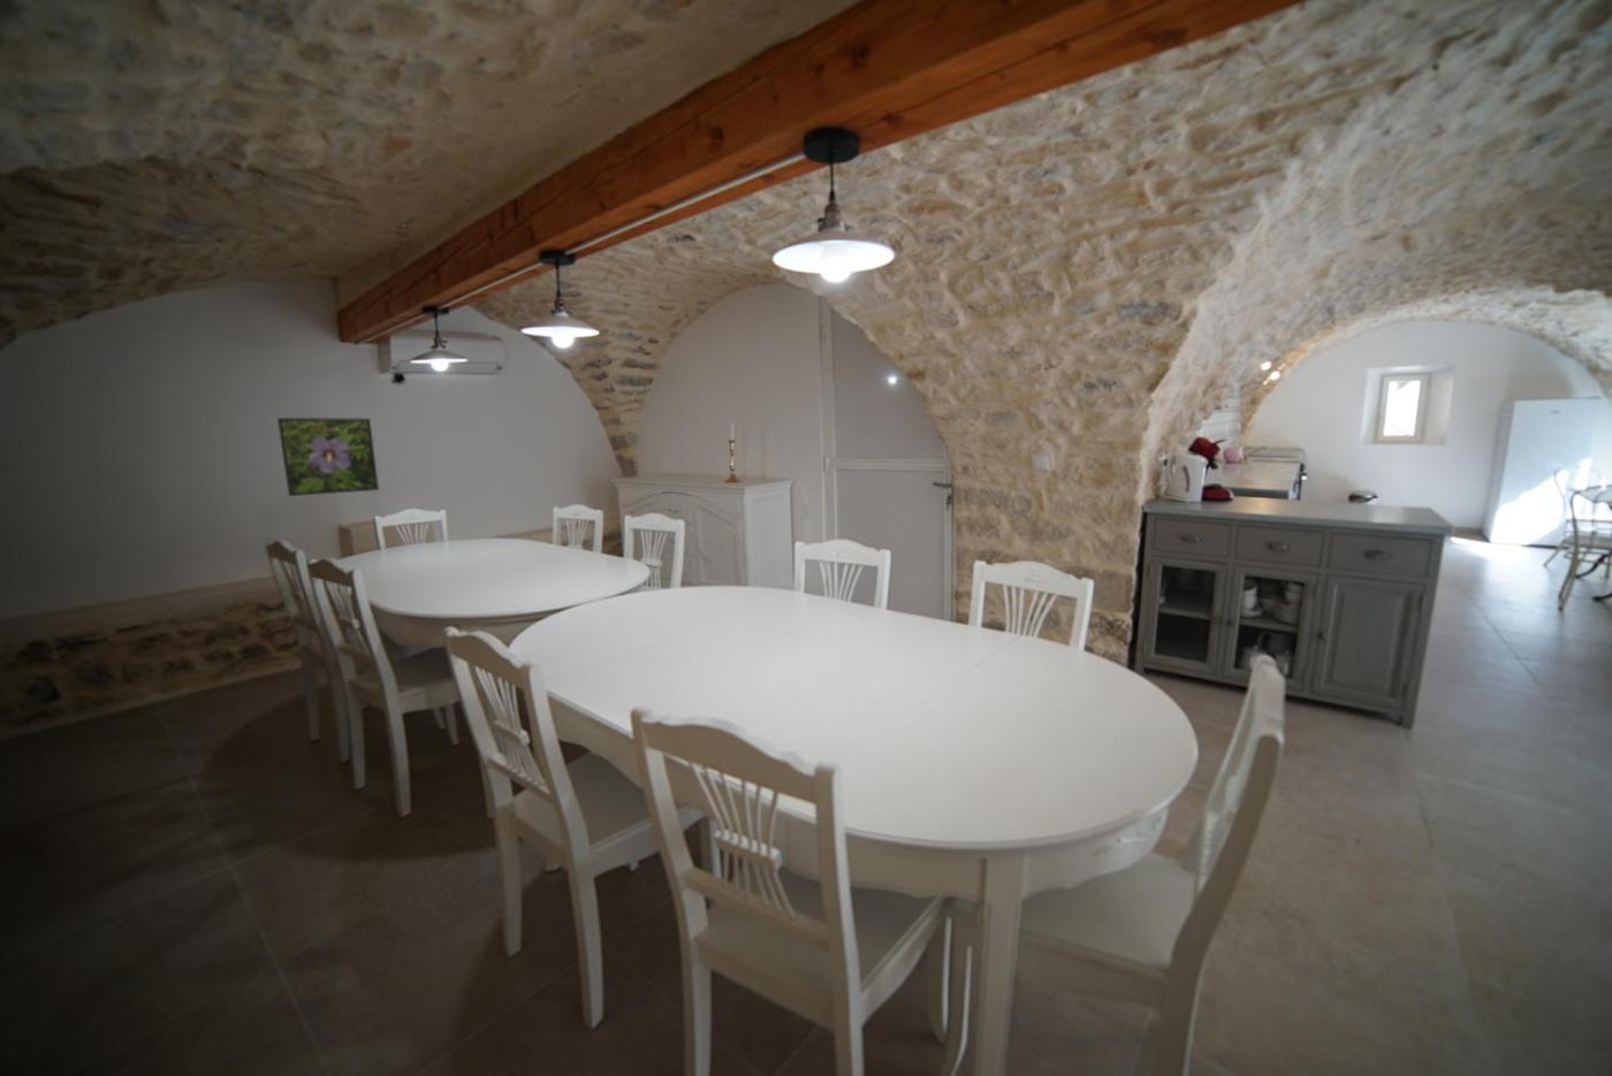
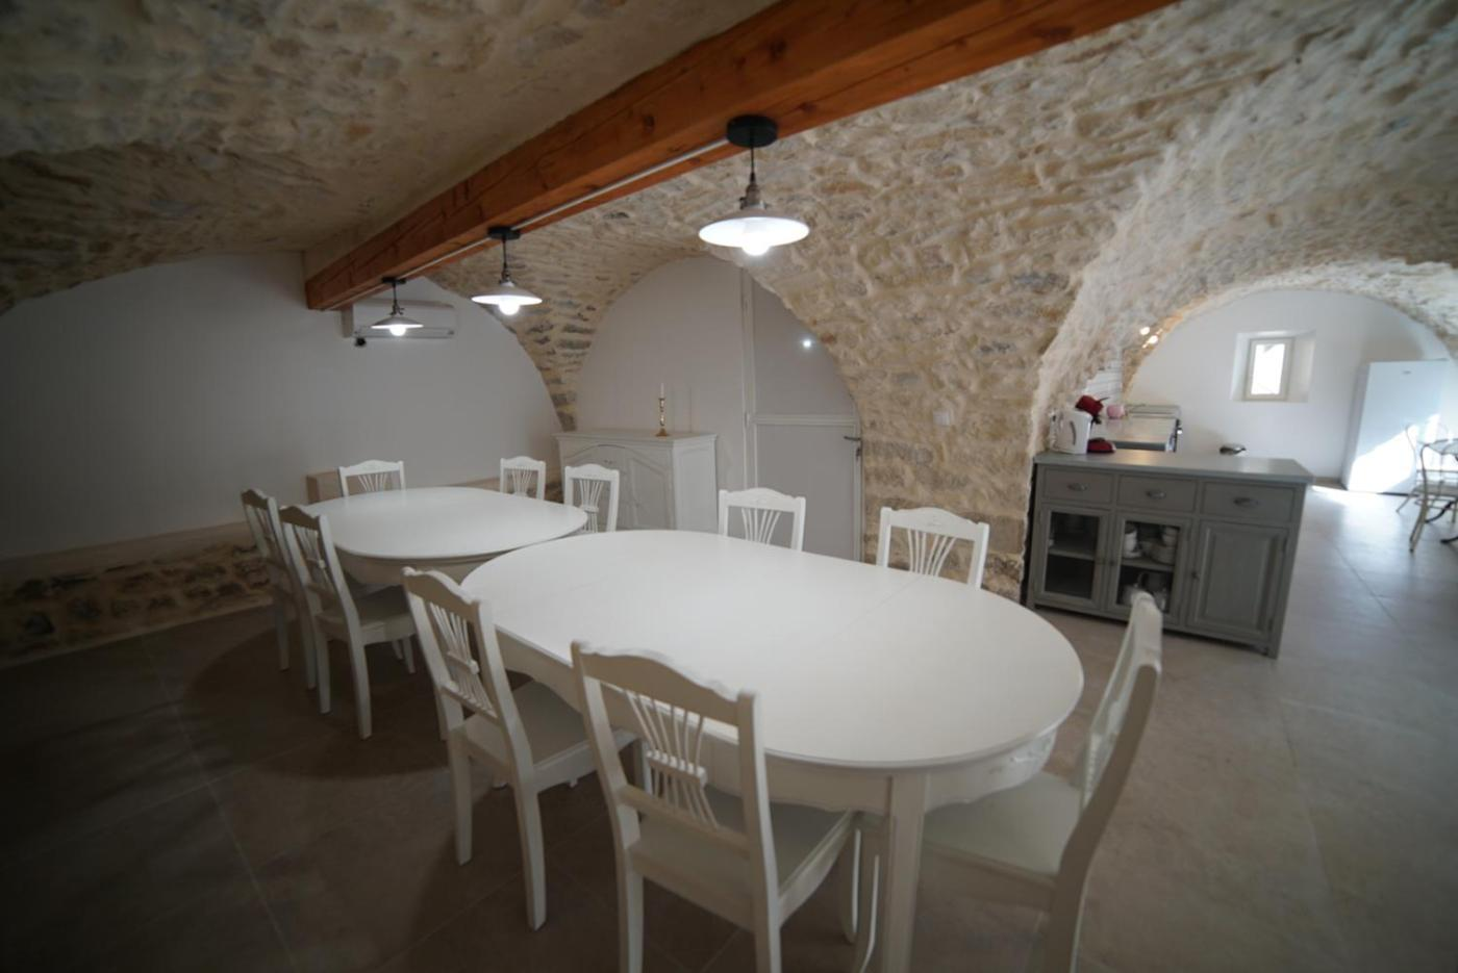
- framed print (330, 455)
